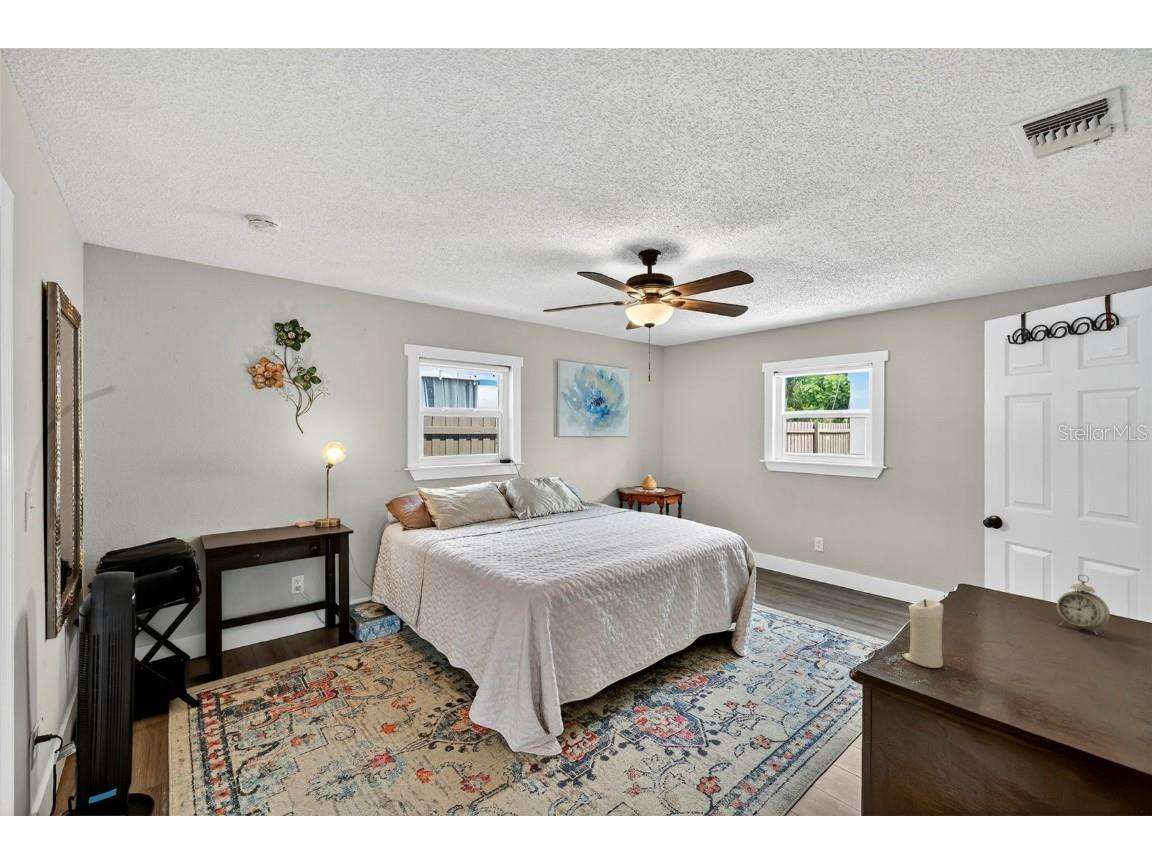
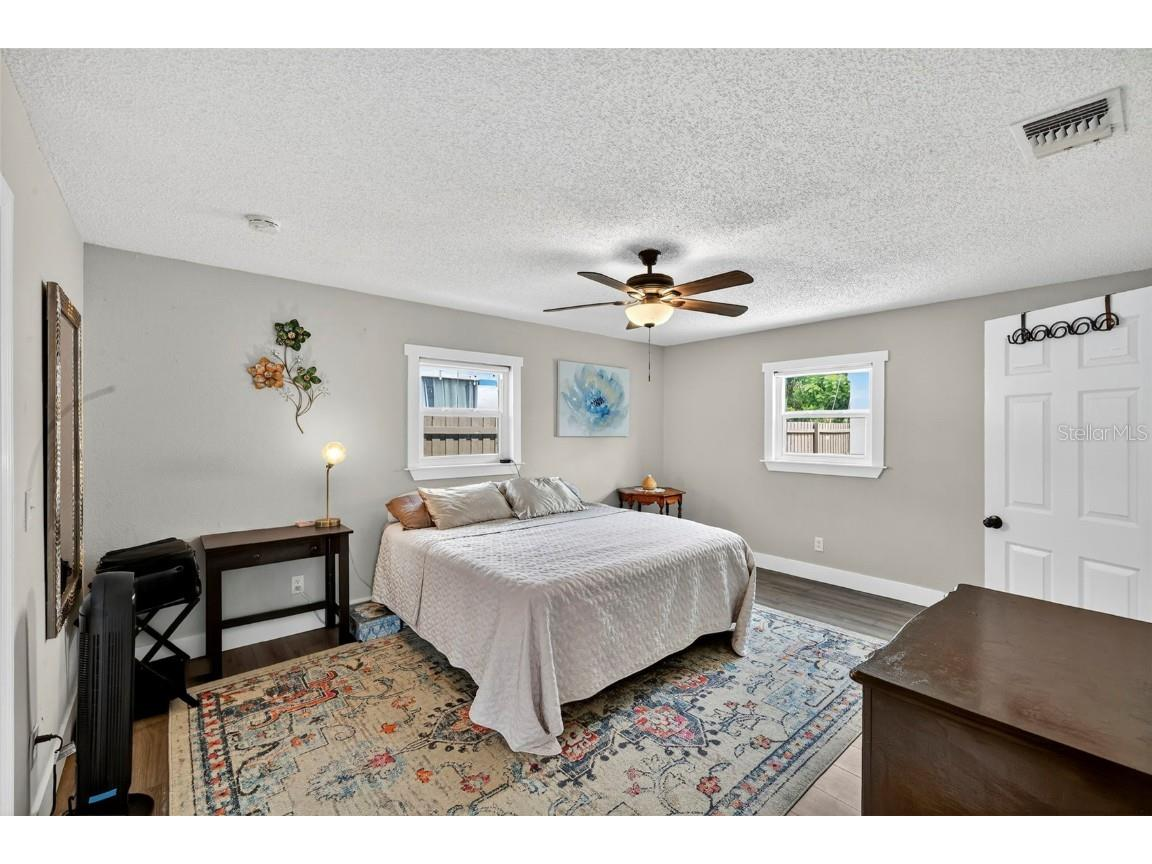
- alarm clock (1081, 601)
- candle (923, 630)
